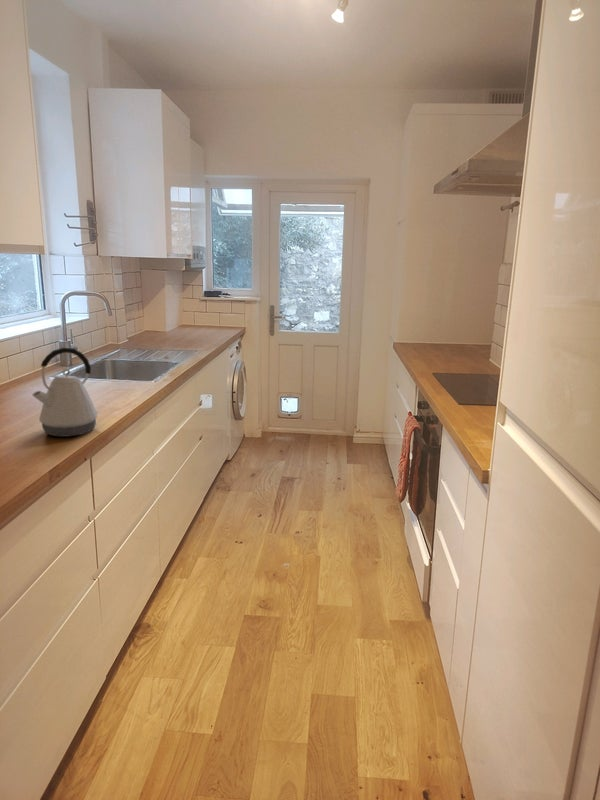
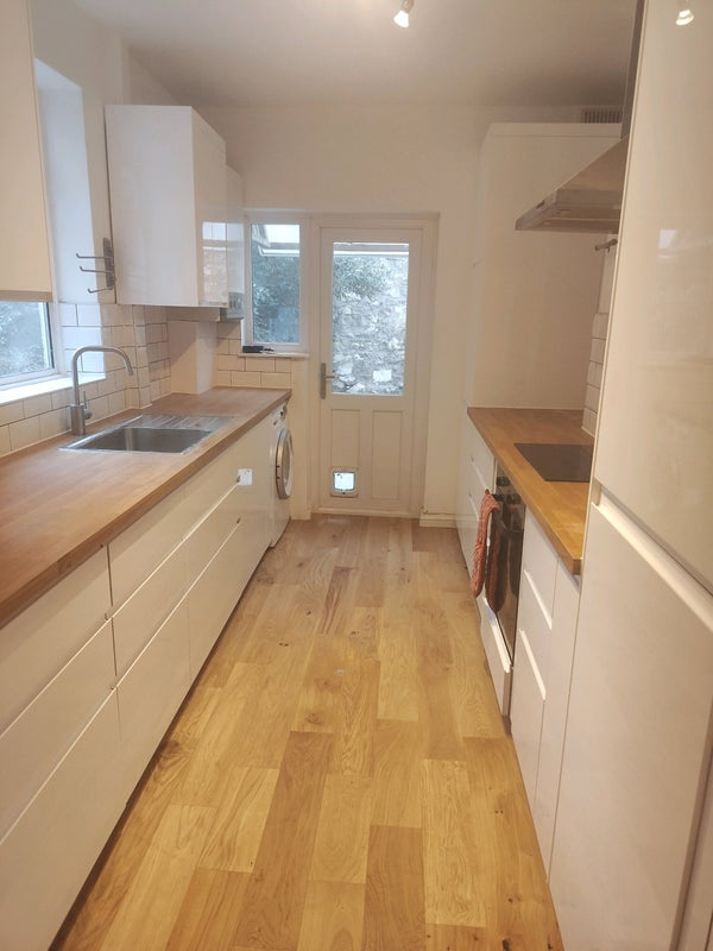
- kettle (65, 390)
